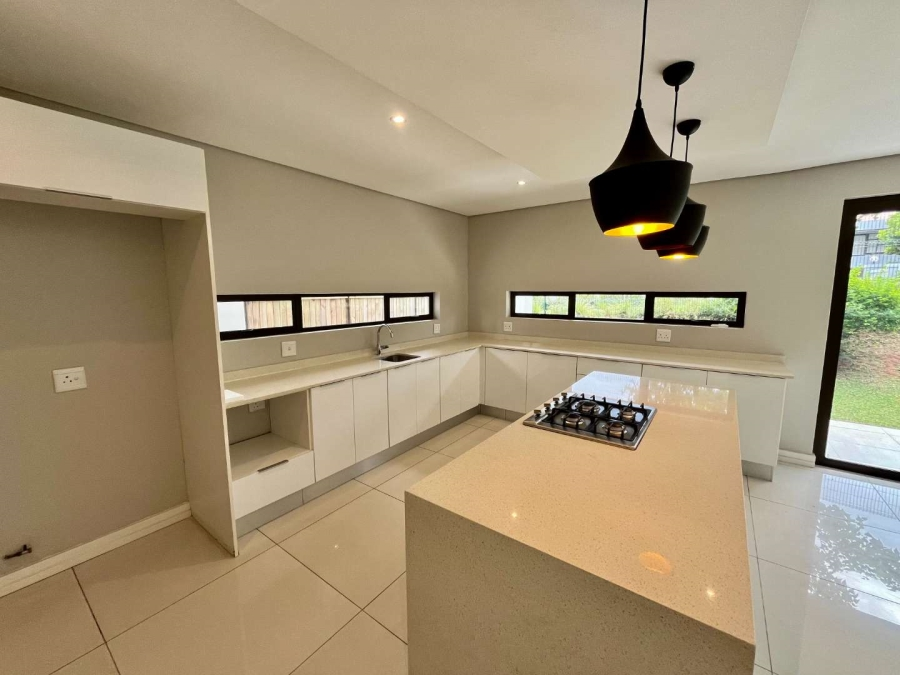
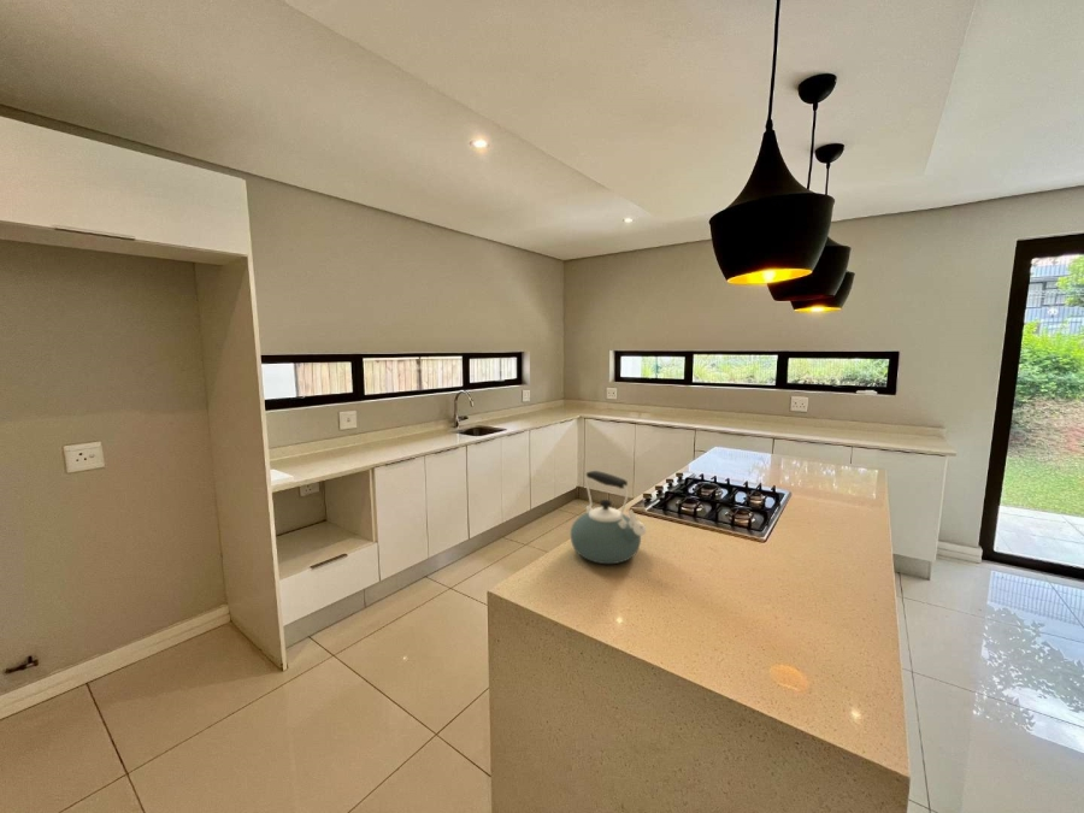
+ kettle (609, 516)
